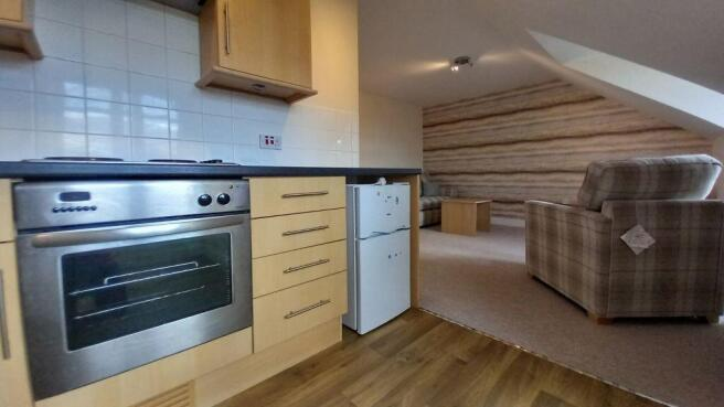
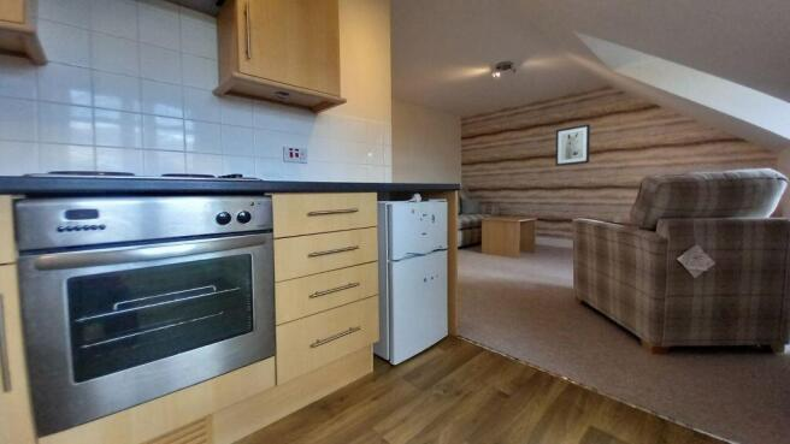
+ wall art (572, 146)
